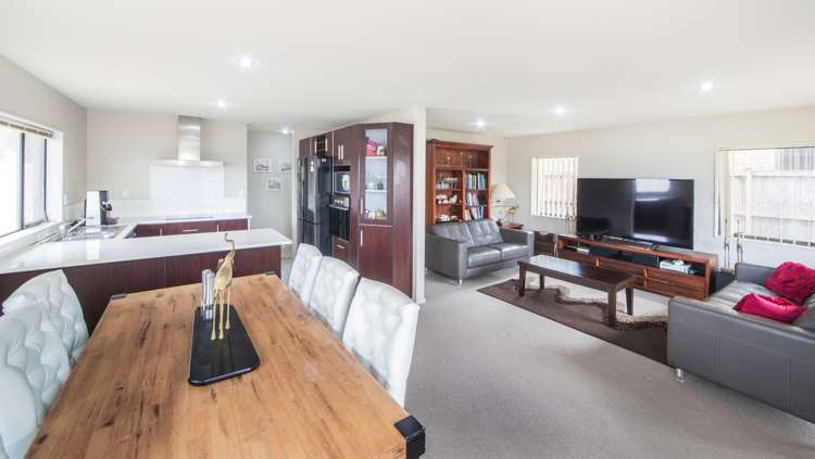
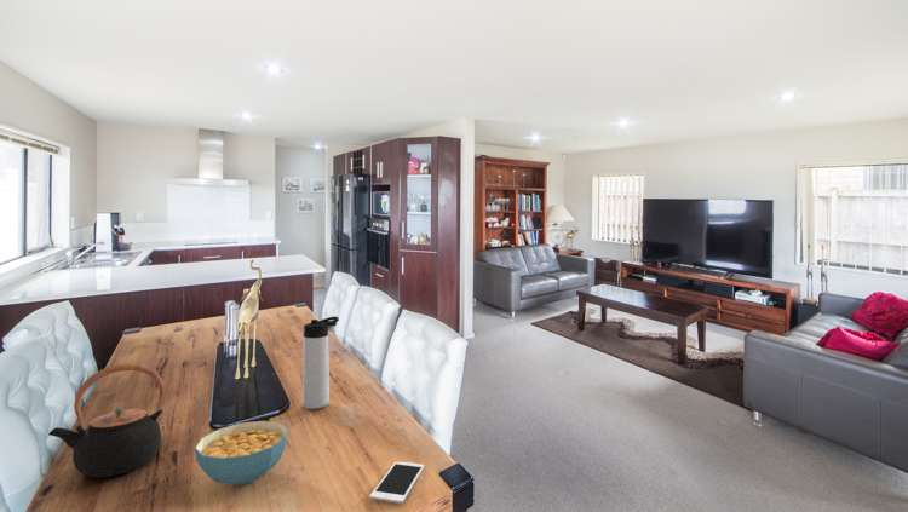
+ teapot (110, 415)
+ cereal bowl (243, 458)
+ cell phone (398, 481)
+ thermos bottle (321, 361)
